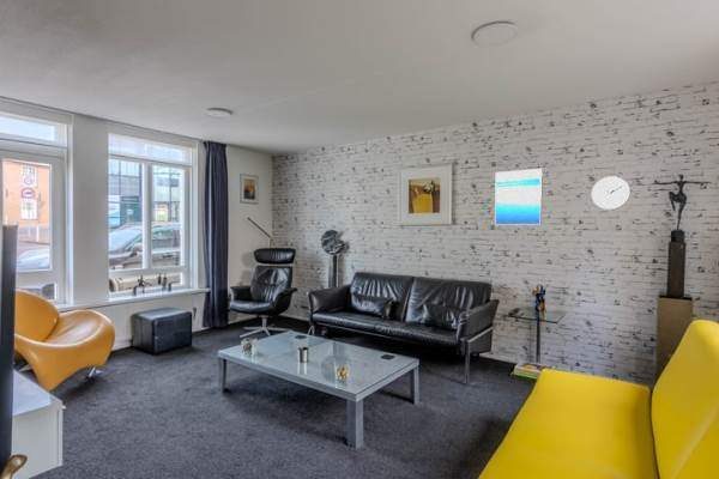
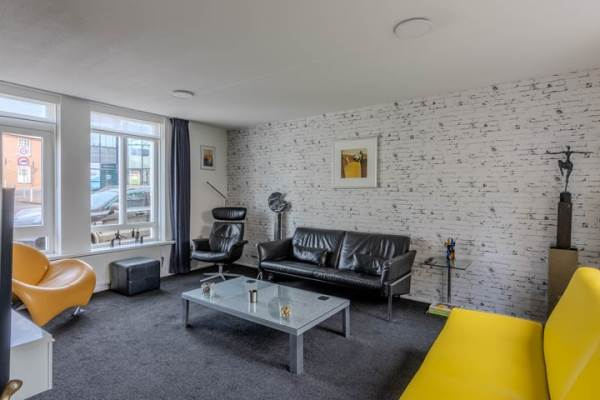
- wall clock (610, 193)
- wall art (518, 198)
